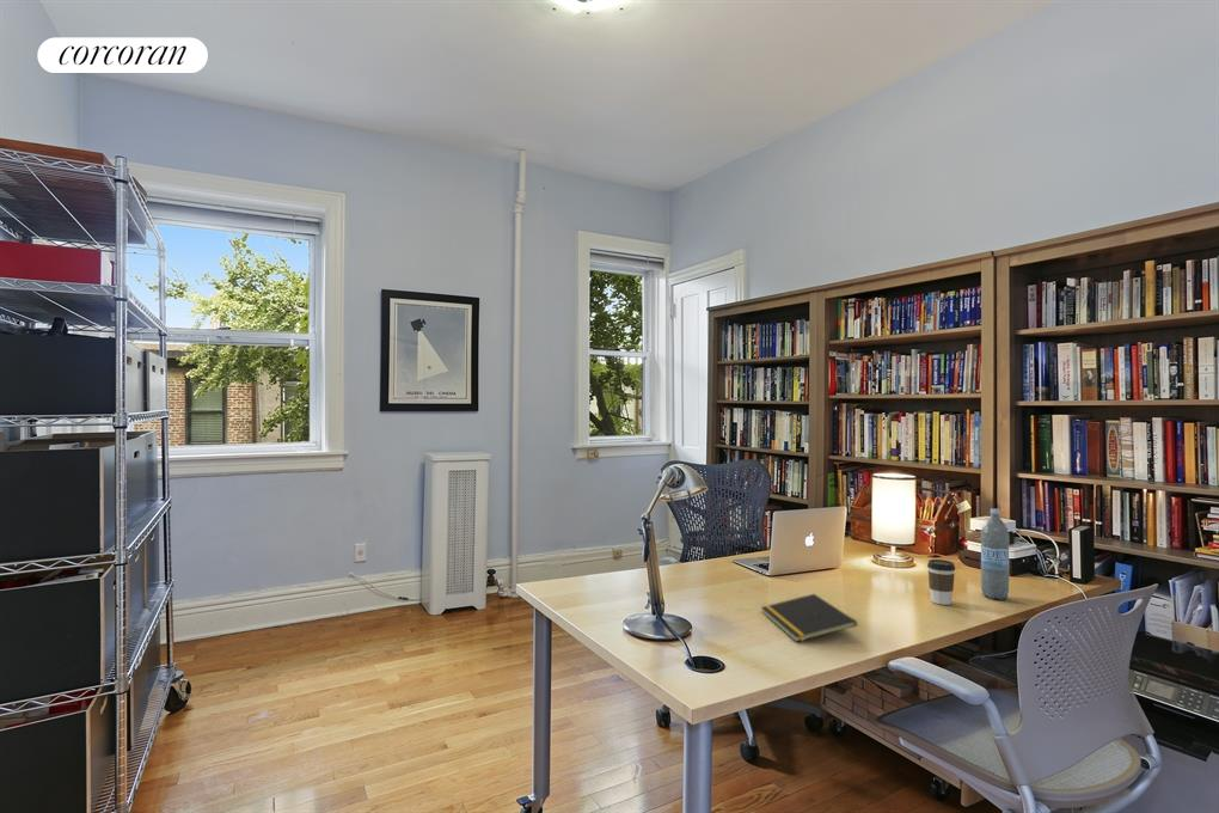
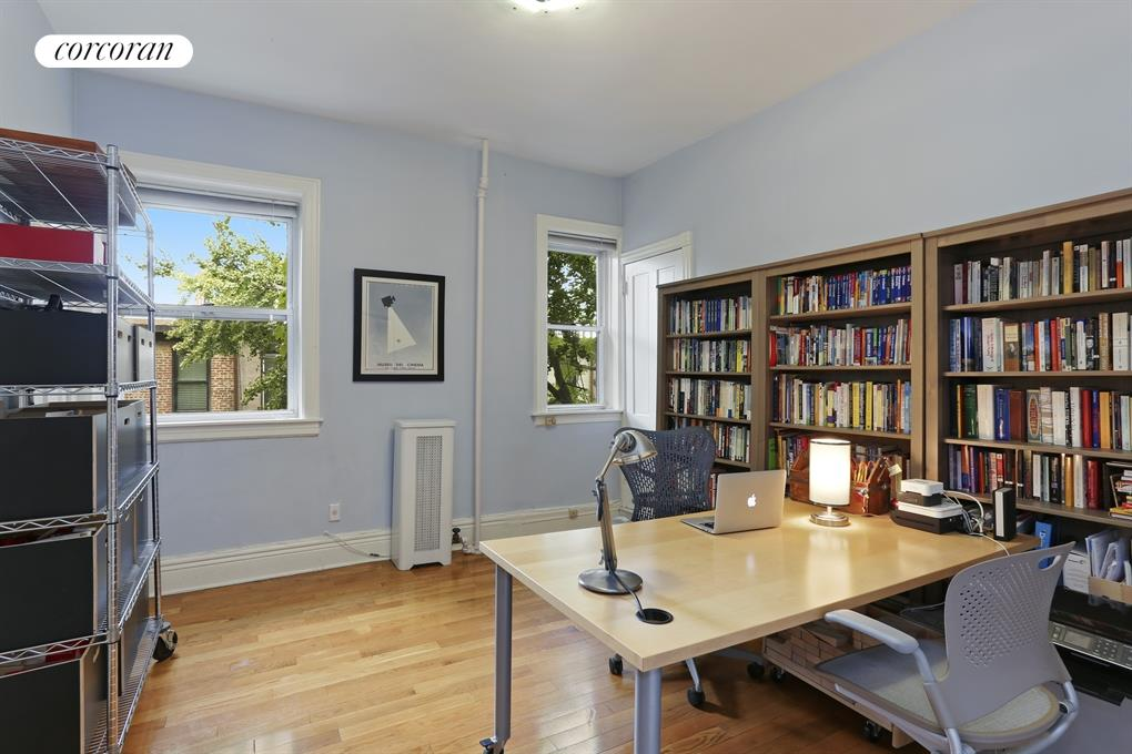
- notepad (805, 616)
- coffee cup (941, 581)
- water bottle (994, 554)
